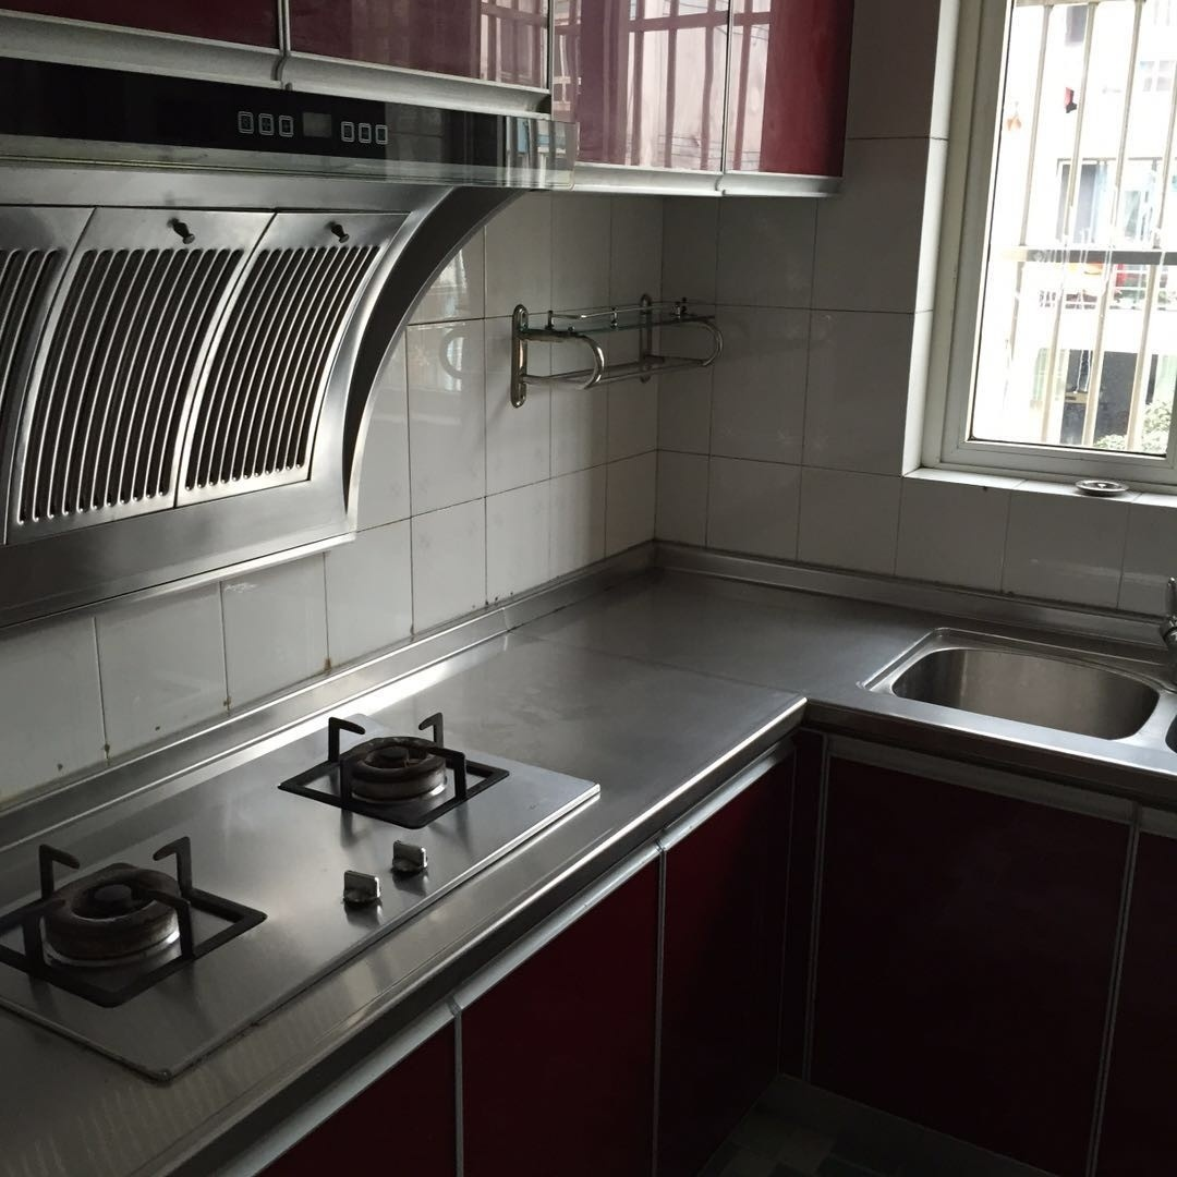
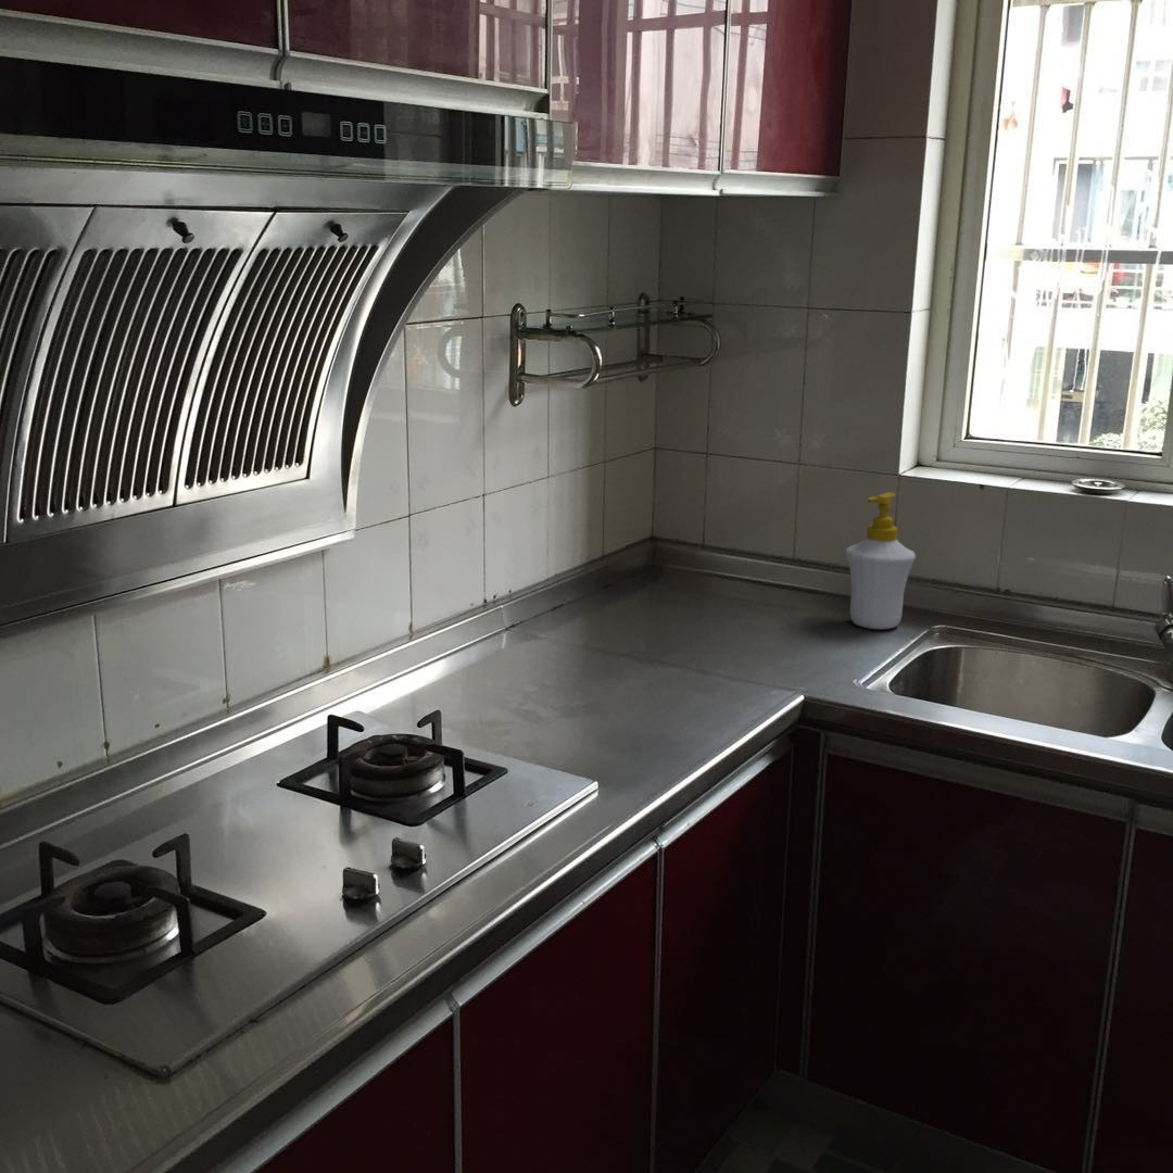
+ soap bottle (880, 559)
